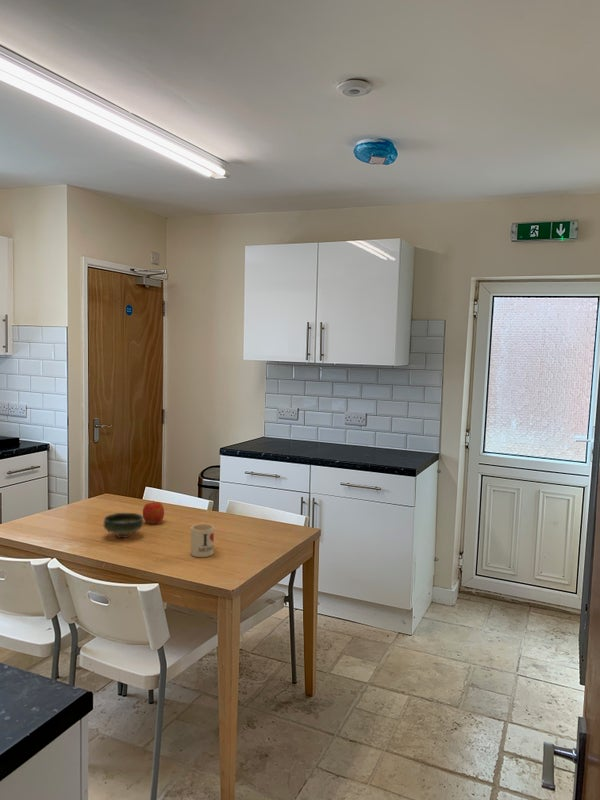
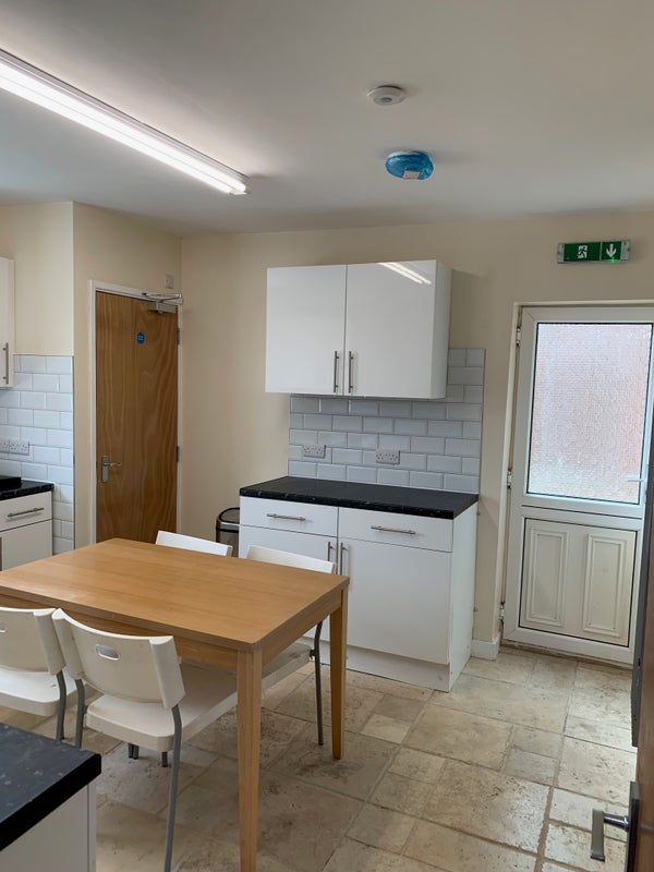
- apple (153, 511)
- mug (204, 539)
- bowl (123, 526)
